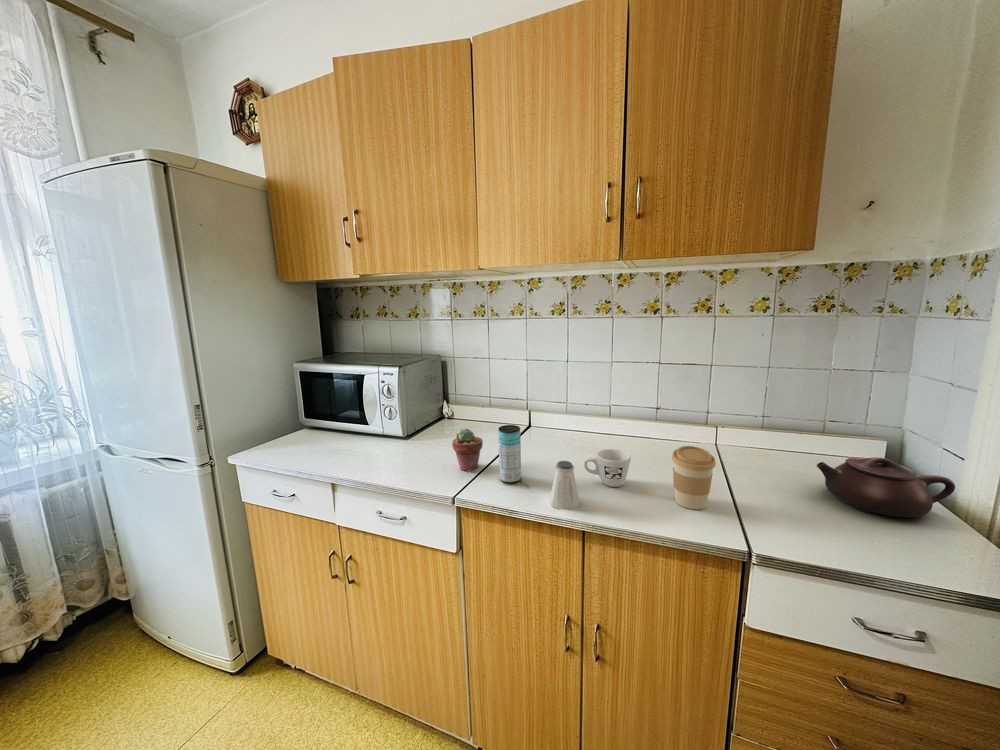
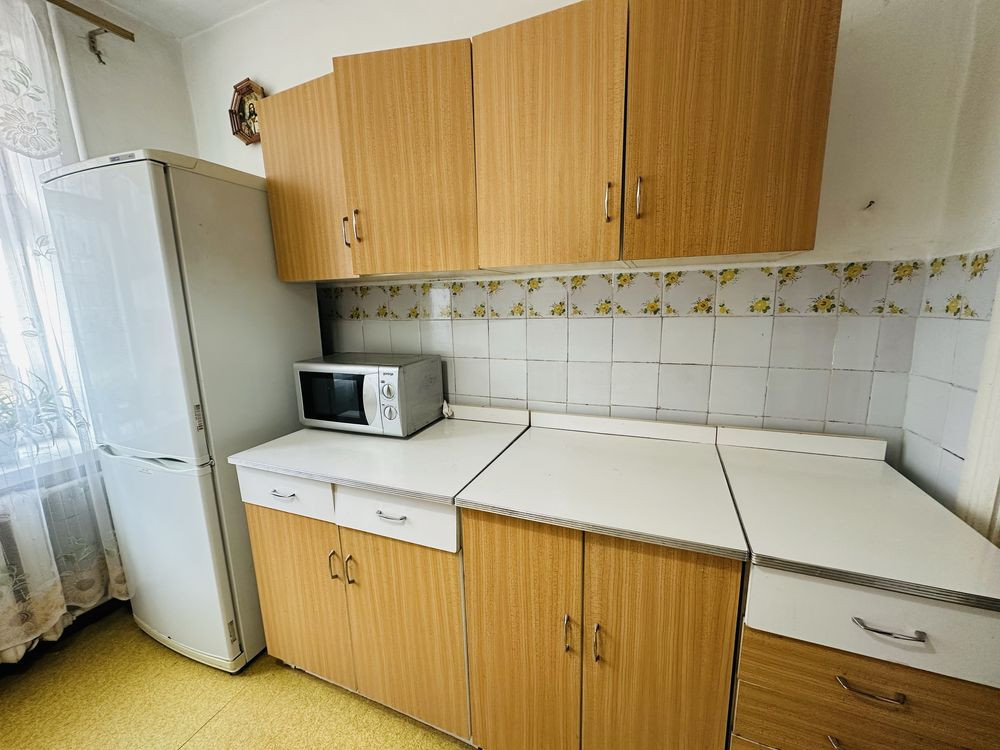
- coffee cup (692, 476)
- teapot (880, 481)
- mug (606, 468)
- potted succulent (467, 447)
- saltshaker (564, 483)
- beverage can (509, 454)
